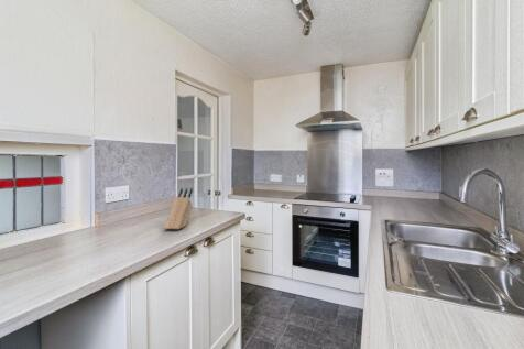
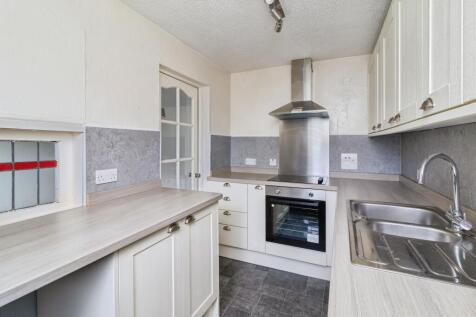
- knife block (179, 206)
